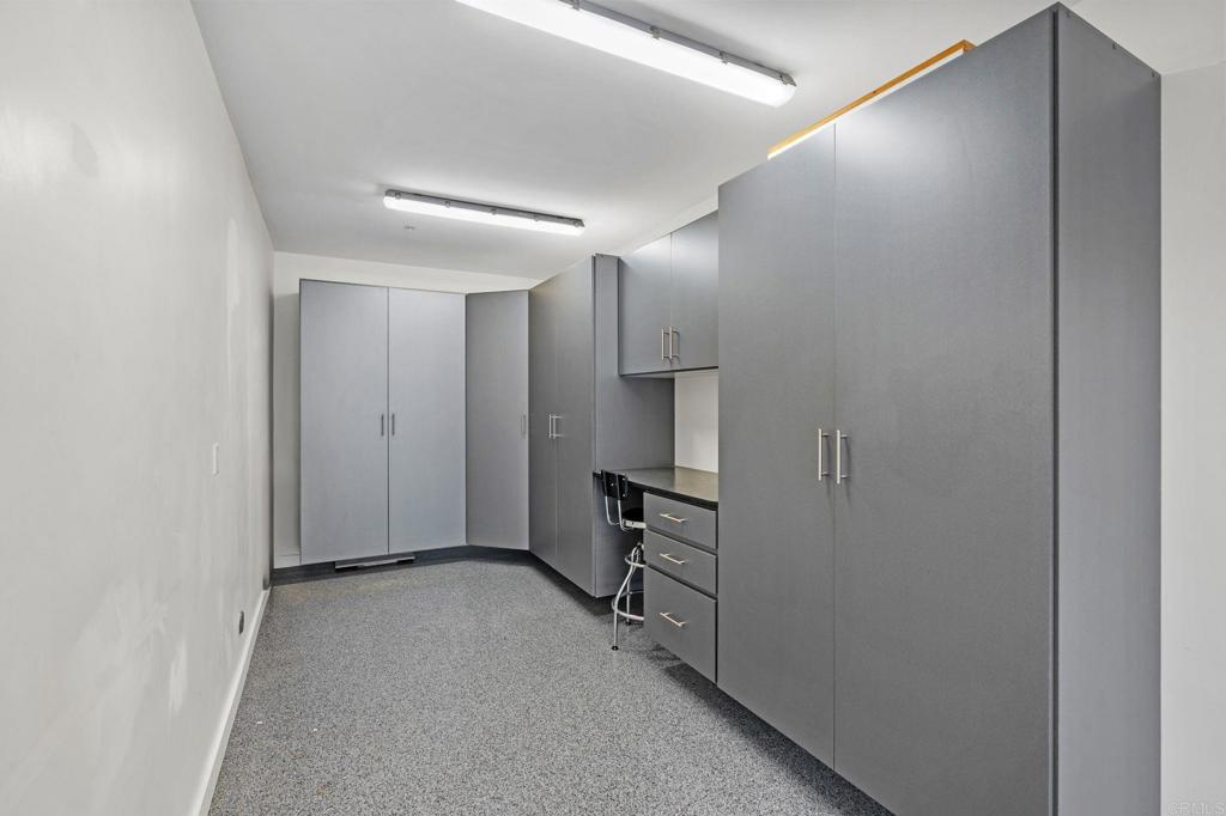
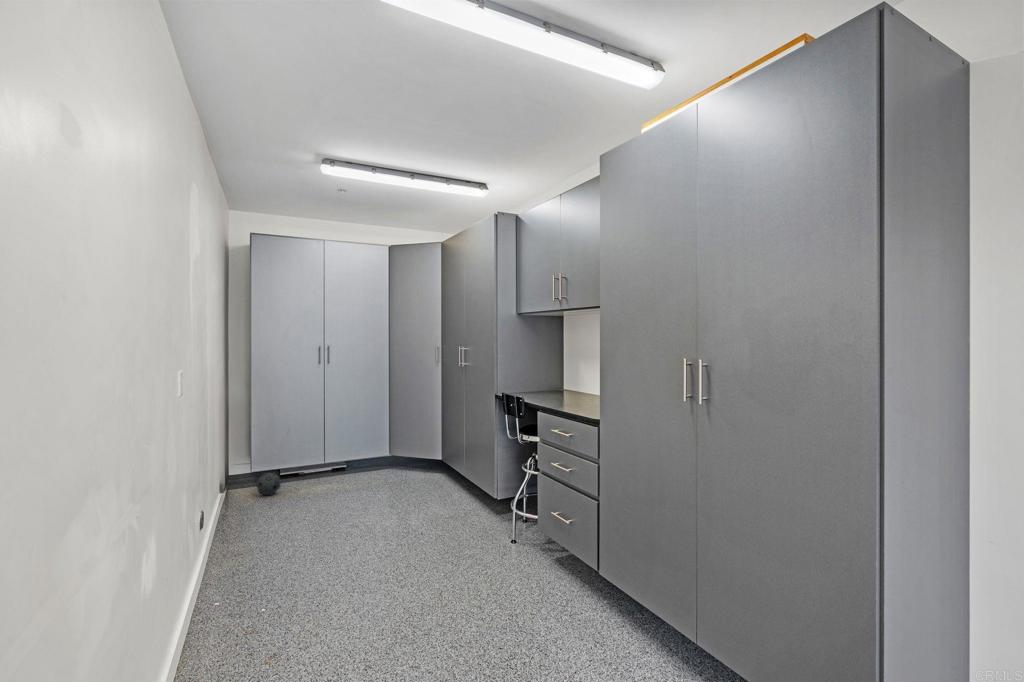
+ ball (268, 483)
